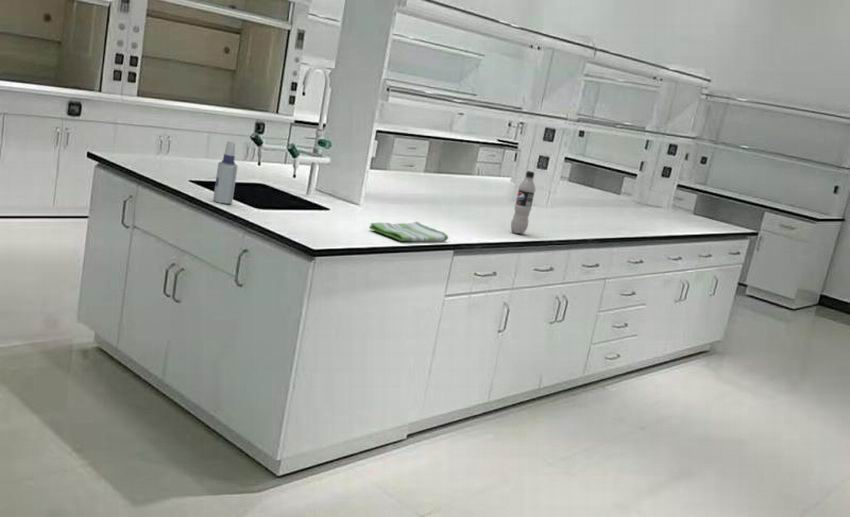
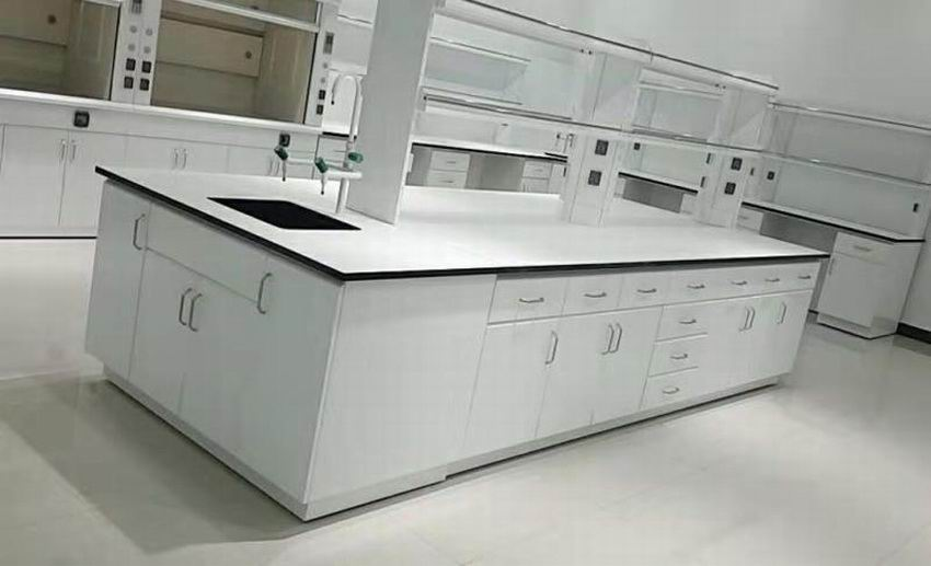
- beverage bottle (524, 202)
- spray bottle (226, 172)
- dish towel (409, 230)
